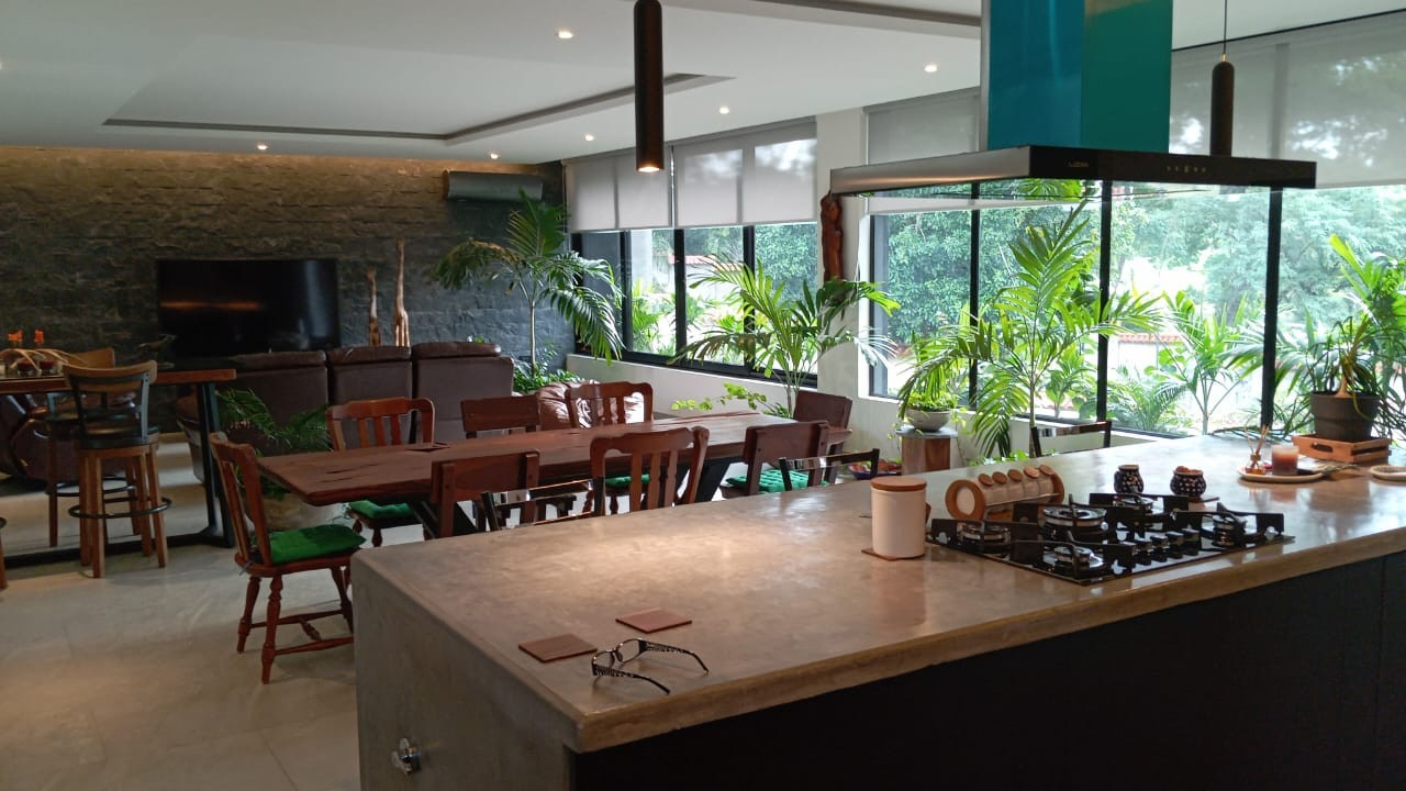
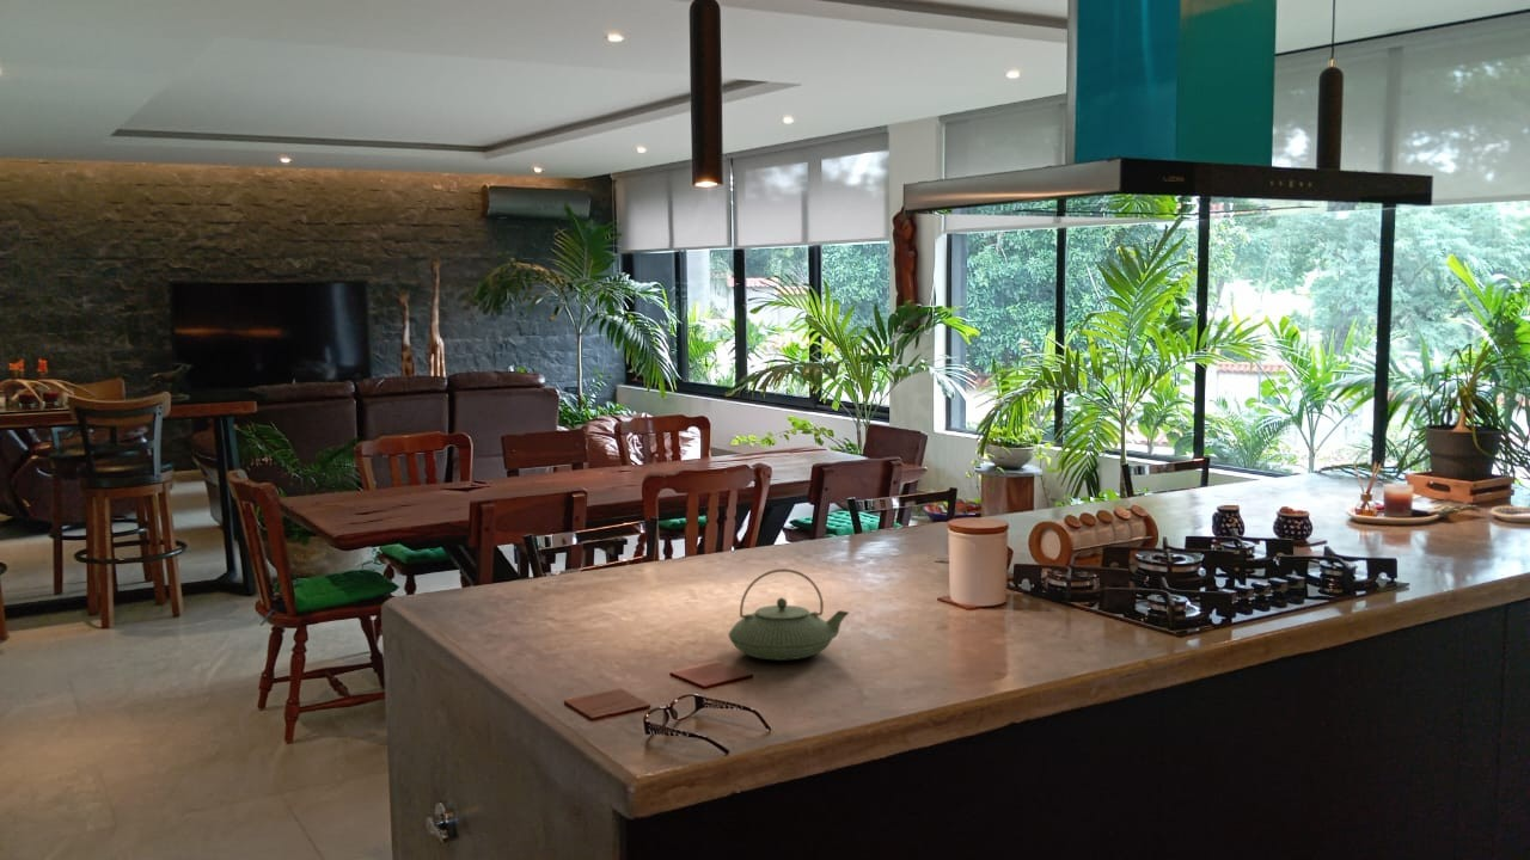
+ teapot (789, 610)
